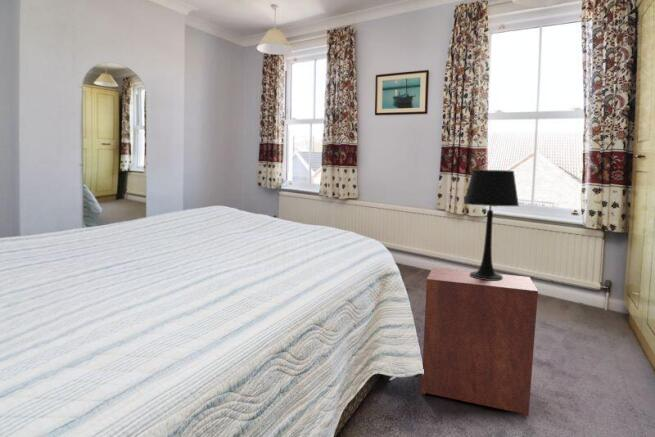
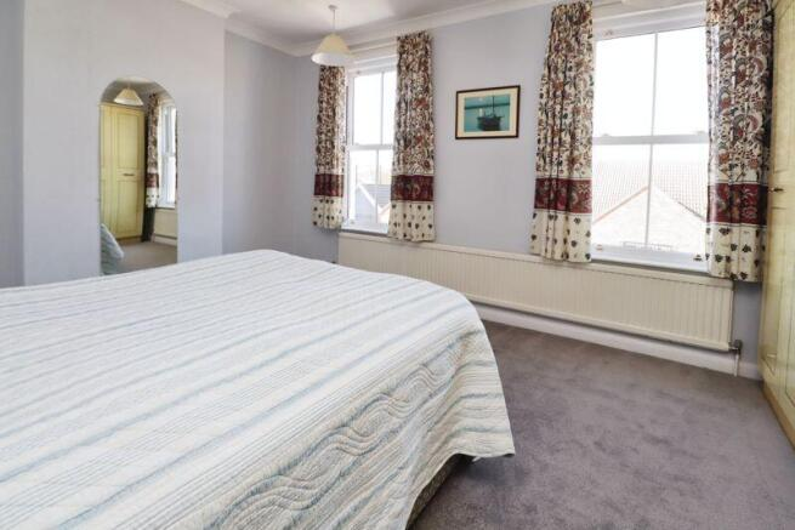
- nightstand (475, 333)
- table lamp (489, 224)
